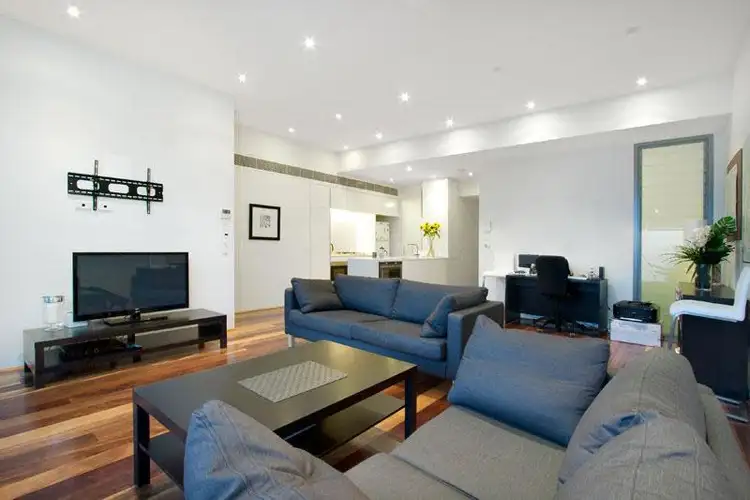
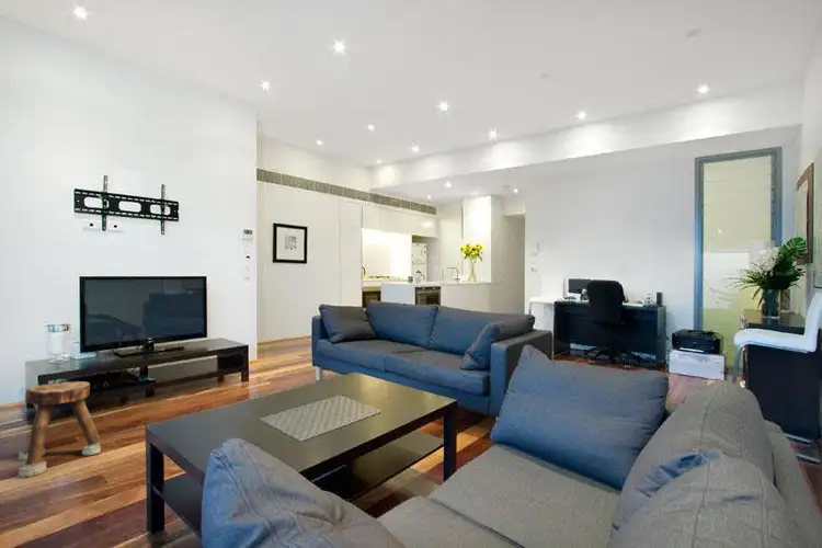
+ stool (49, 420)
